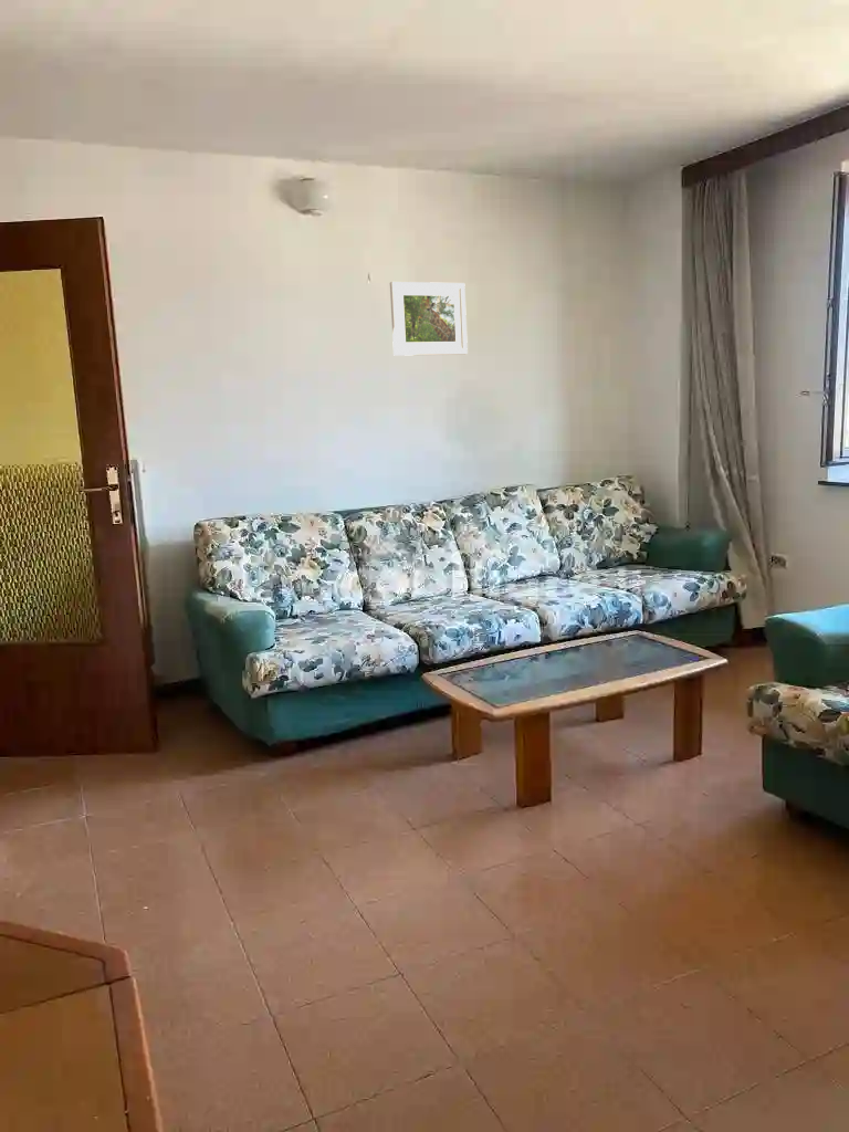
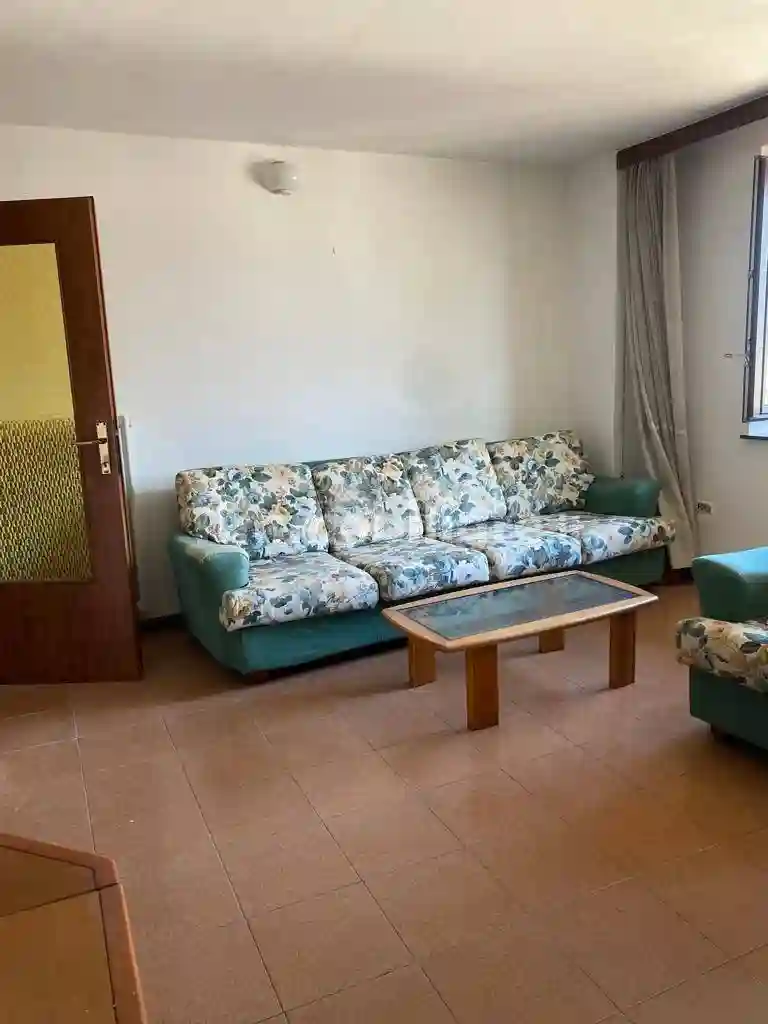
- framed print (429, 318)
